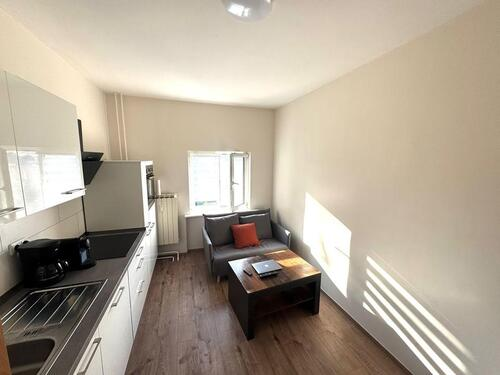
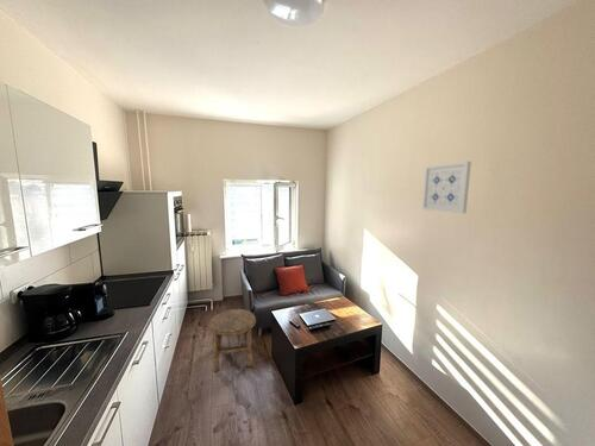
+ wall art (444, 188)
+ stool (231, 335)
